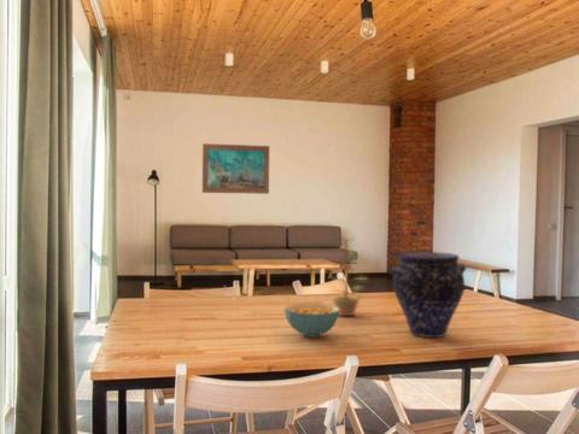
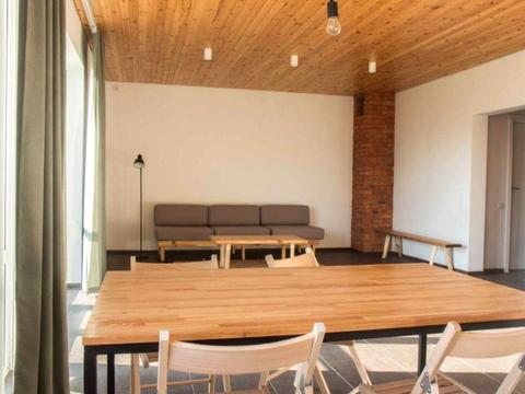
- plant (349, 272)
- vase (427, 293)
- wall art (235, 169)
- cereal bowl (311, 321)
